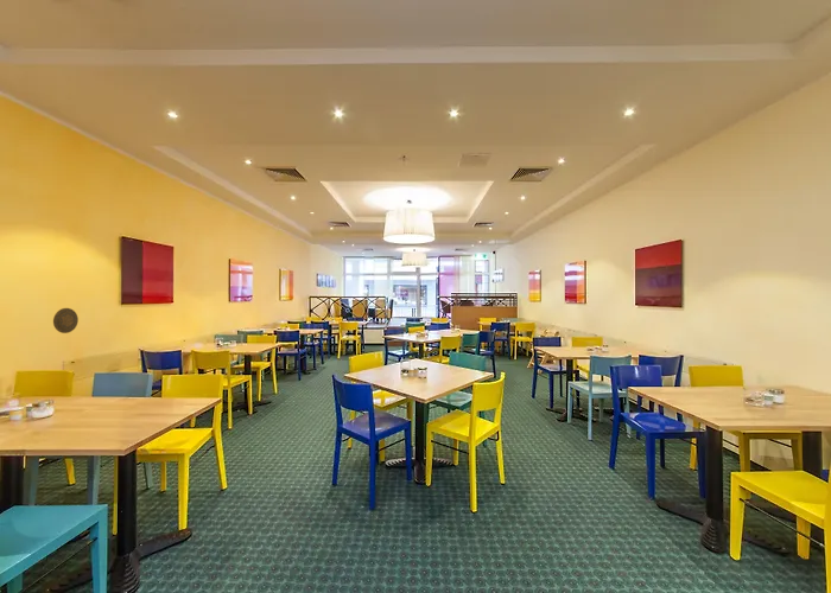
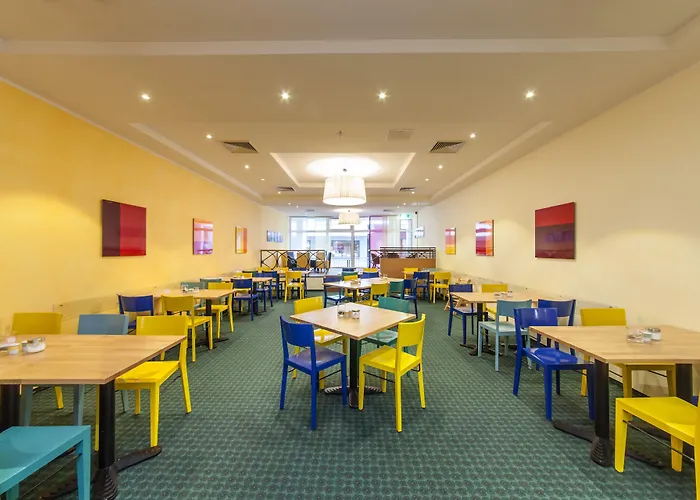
- decorative plate (66, 320)
